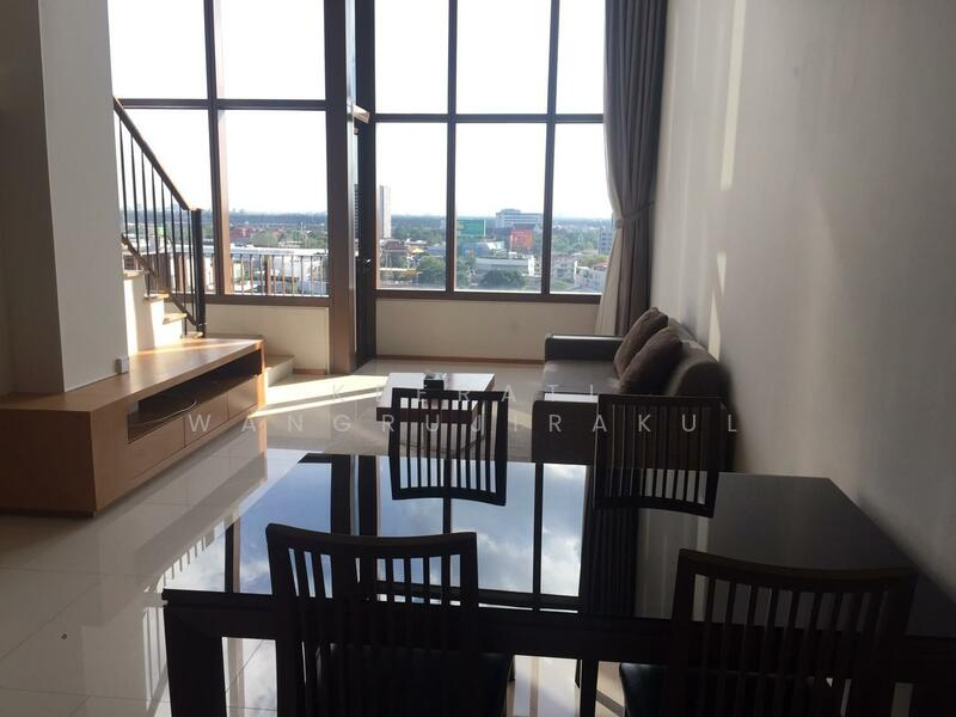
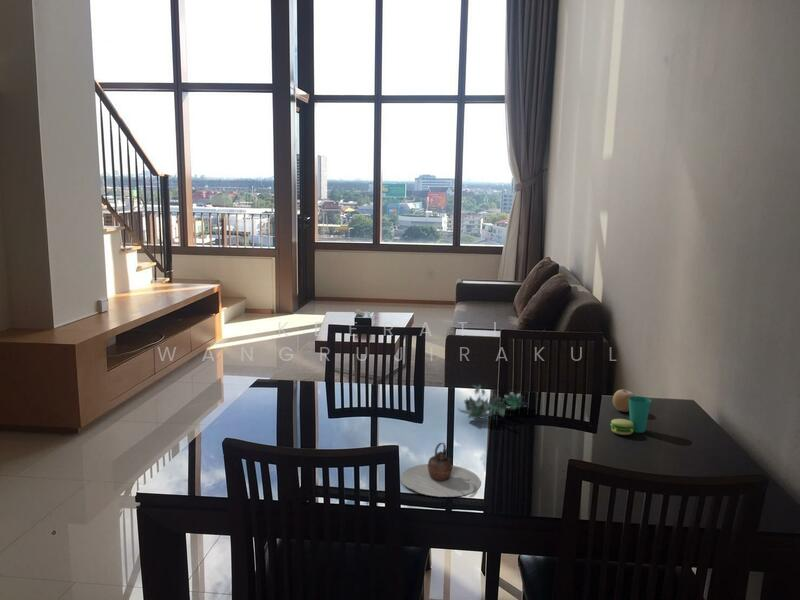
+ cup (630, 415)
+ fruit (624, 398)
+ succulent plant (495, 397)
+ teapot (441, 462)
